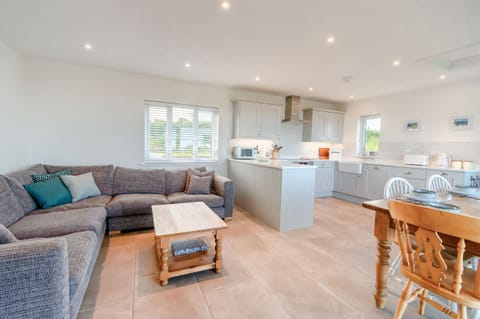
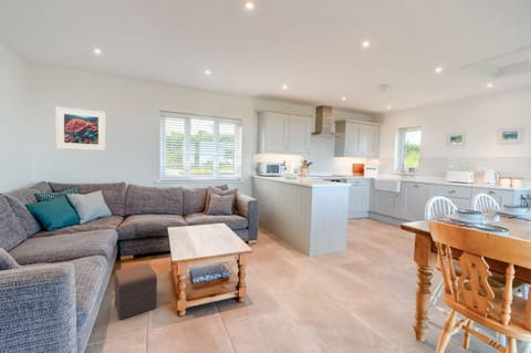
+ footstool (135, 288)
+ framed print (81, 129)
